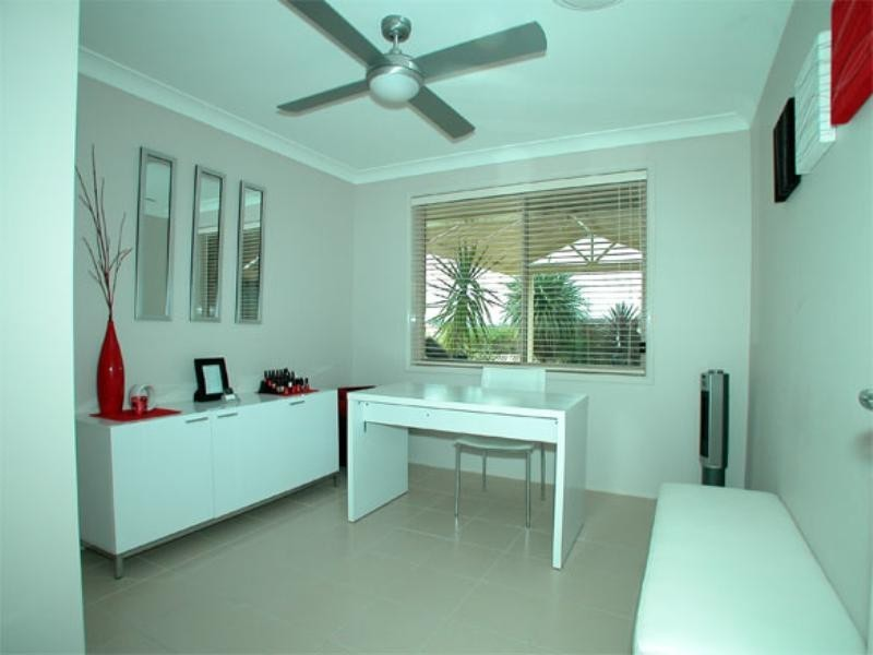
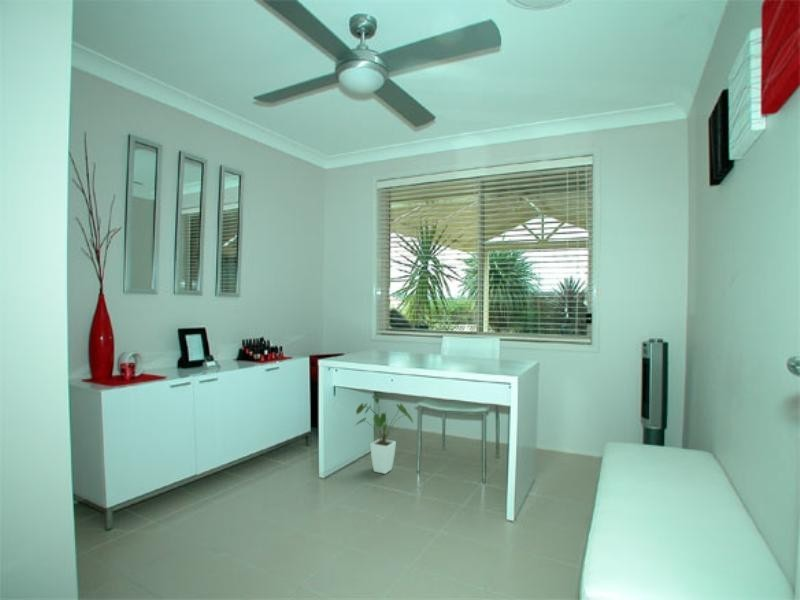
+ house plant (385, 434)
